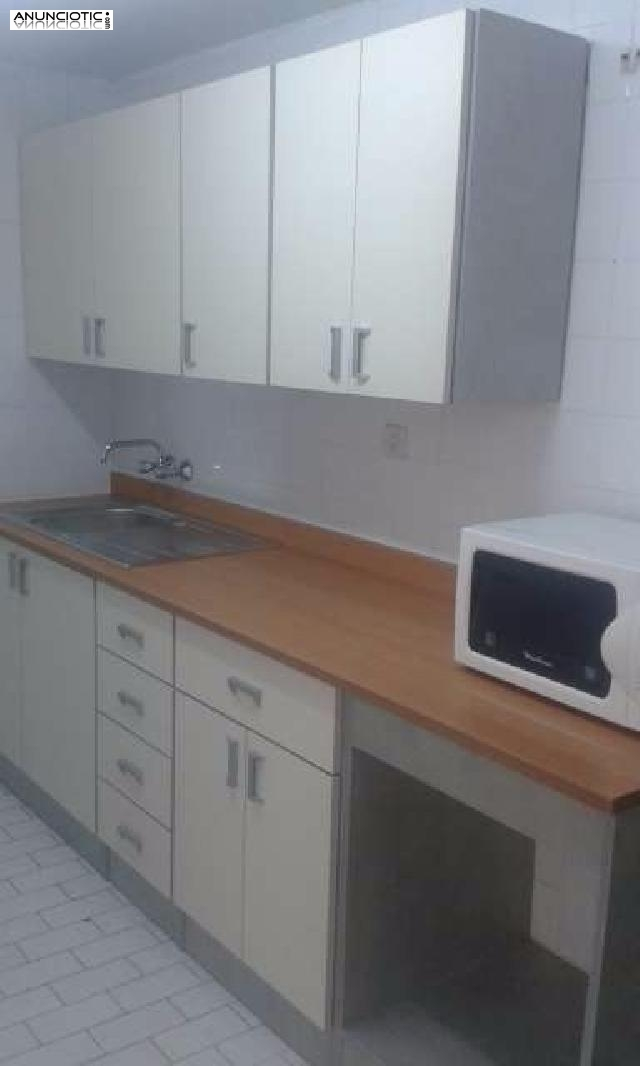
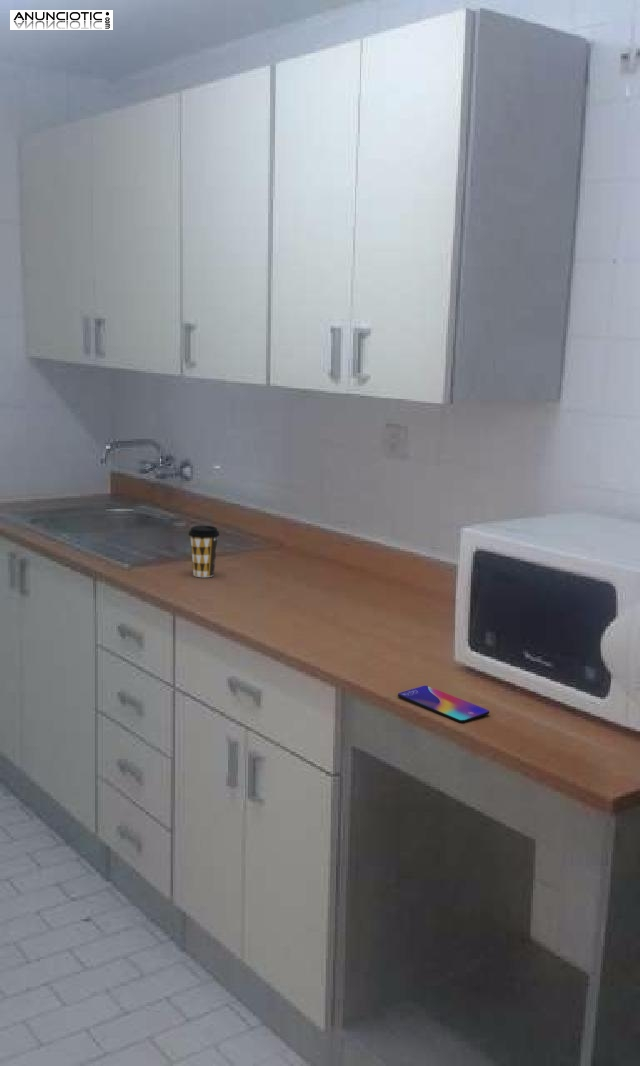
+ coffee cup (203, 551)
+ smartphone (442, 703)
